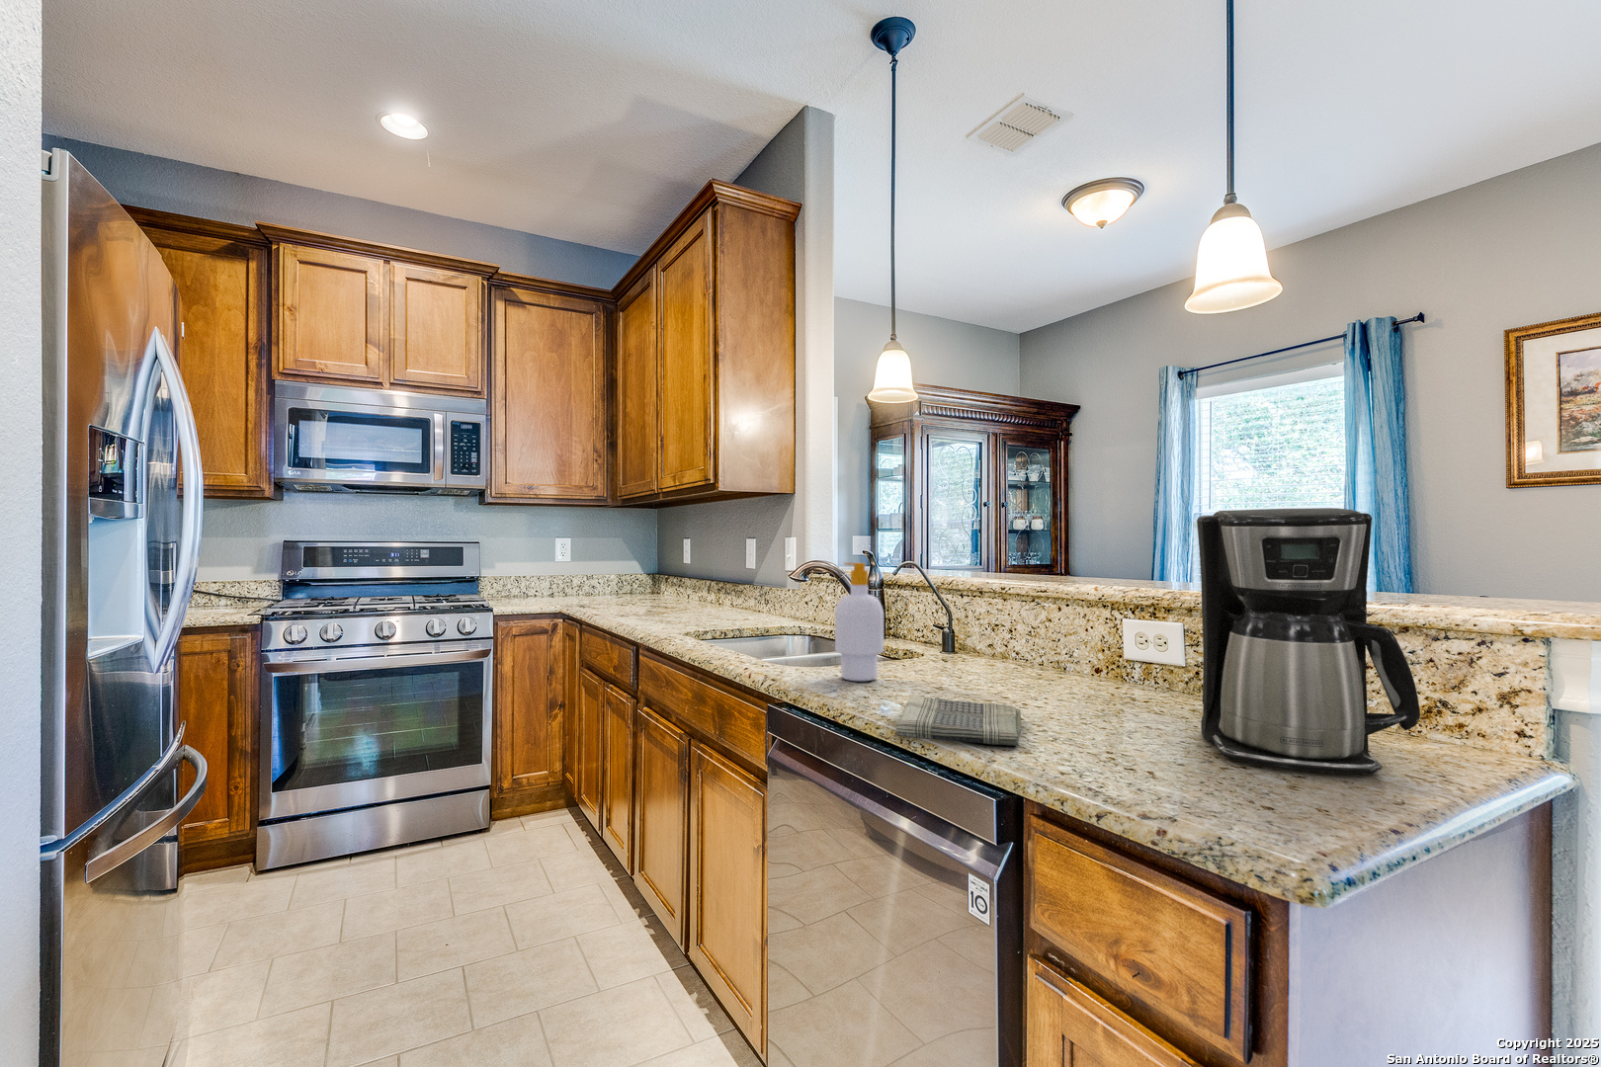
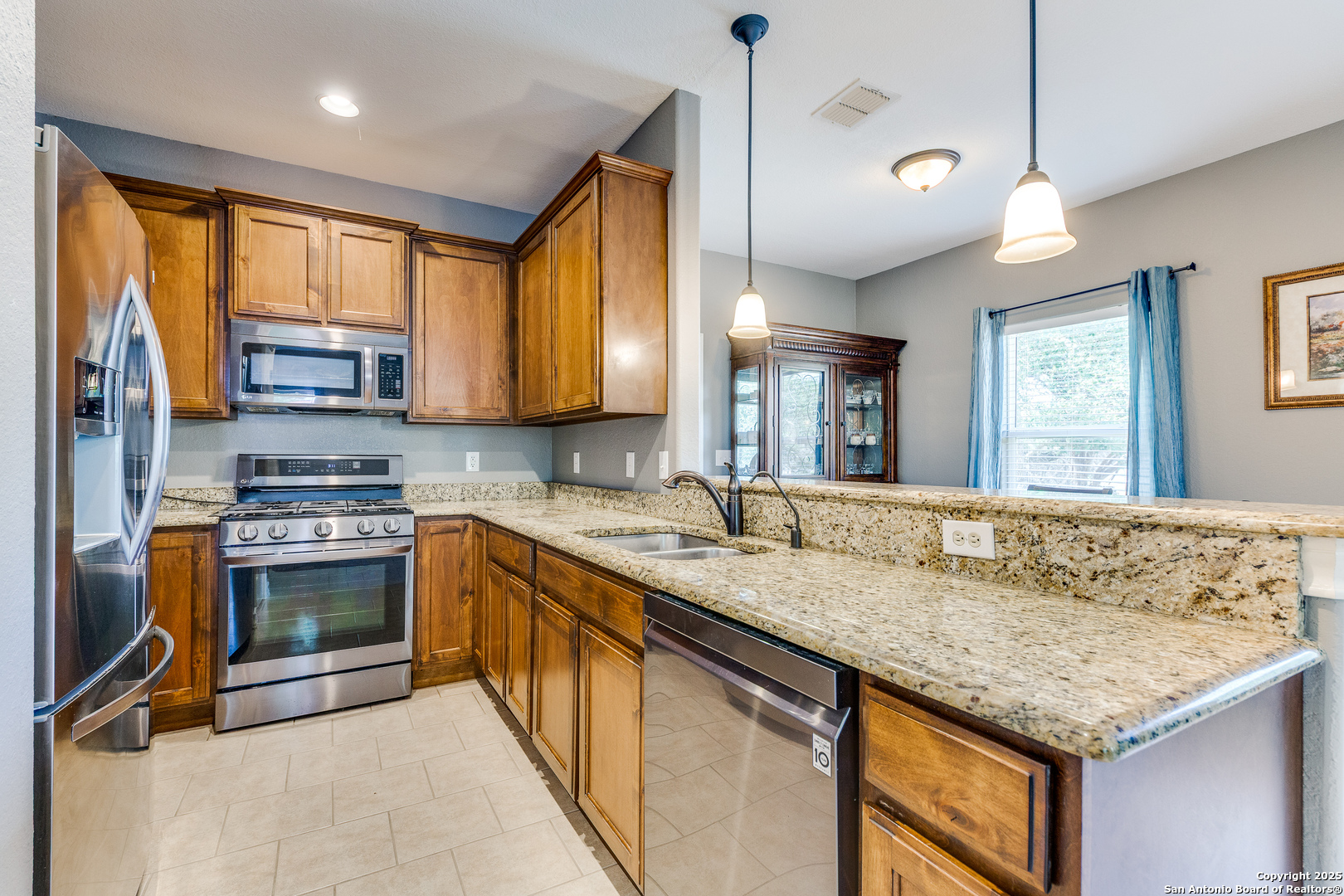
- soap bottle (859, 620)
- coffee maker (1298, 625)
- dish towel (960, 716)
